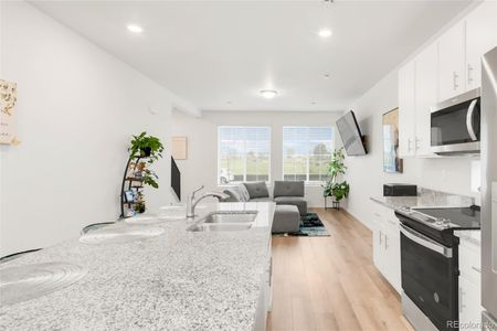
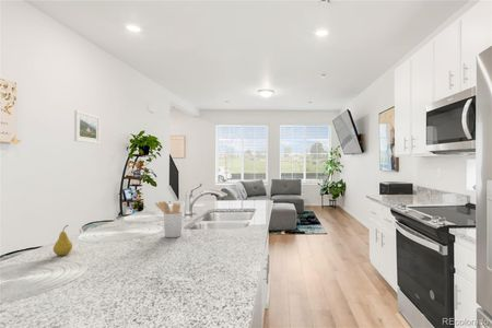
+ fruit (62, 239)
+ utensil holder (168, 218)
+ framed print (87, 128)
